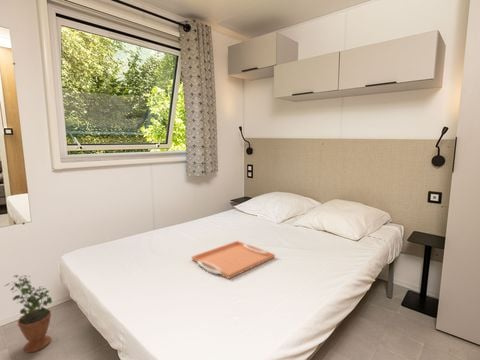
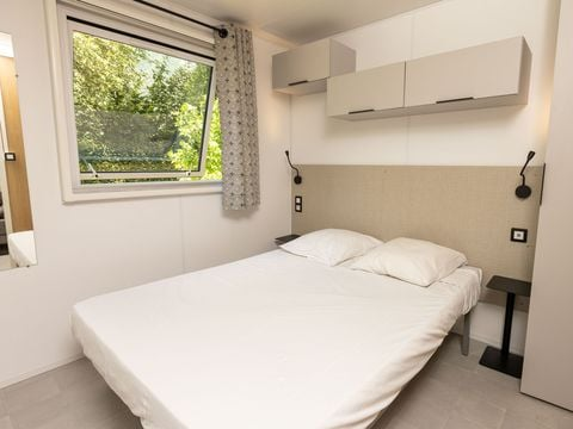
- serving tray (233, 257)
- potted plant (30, 311)
